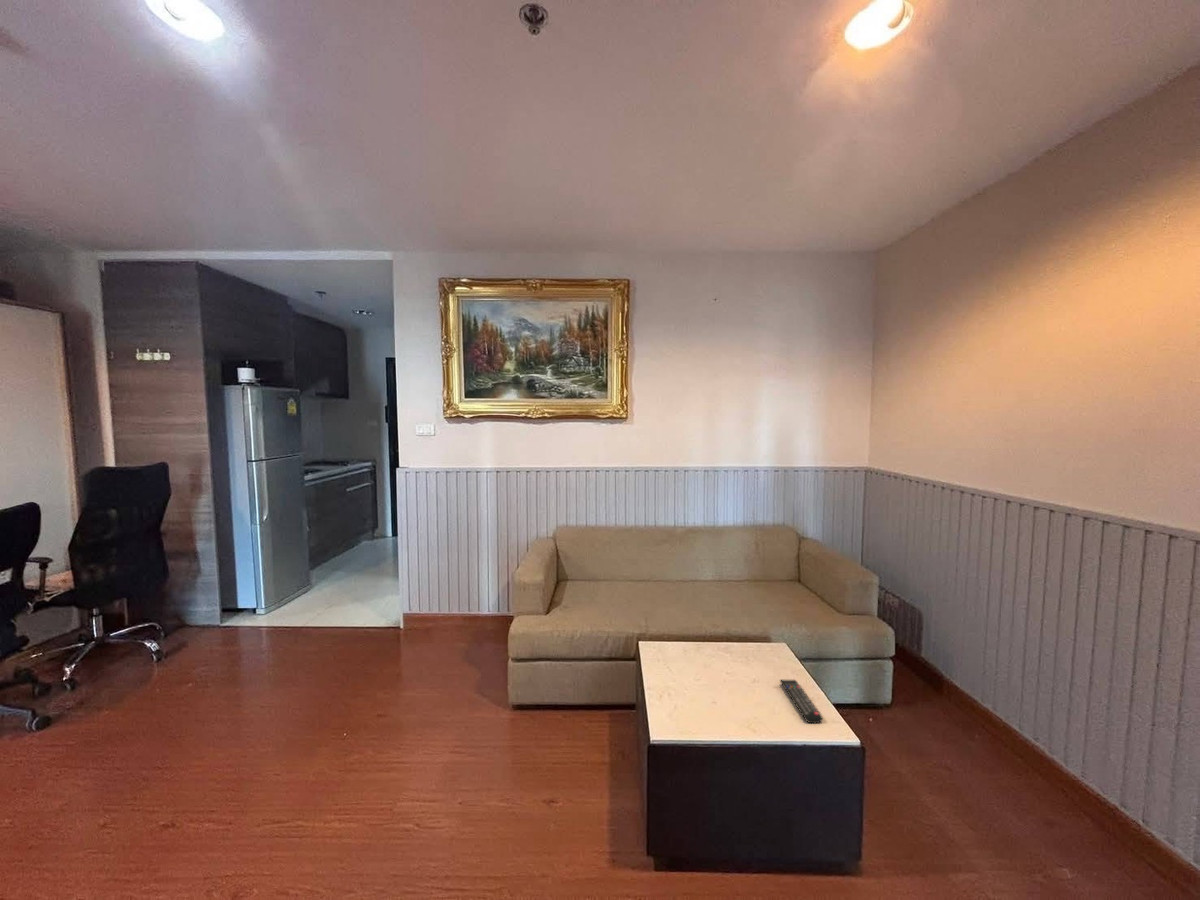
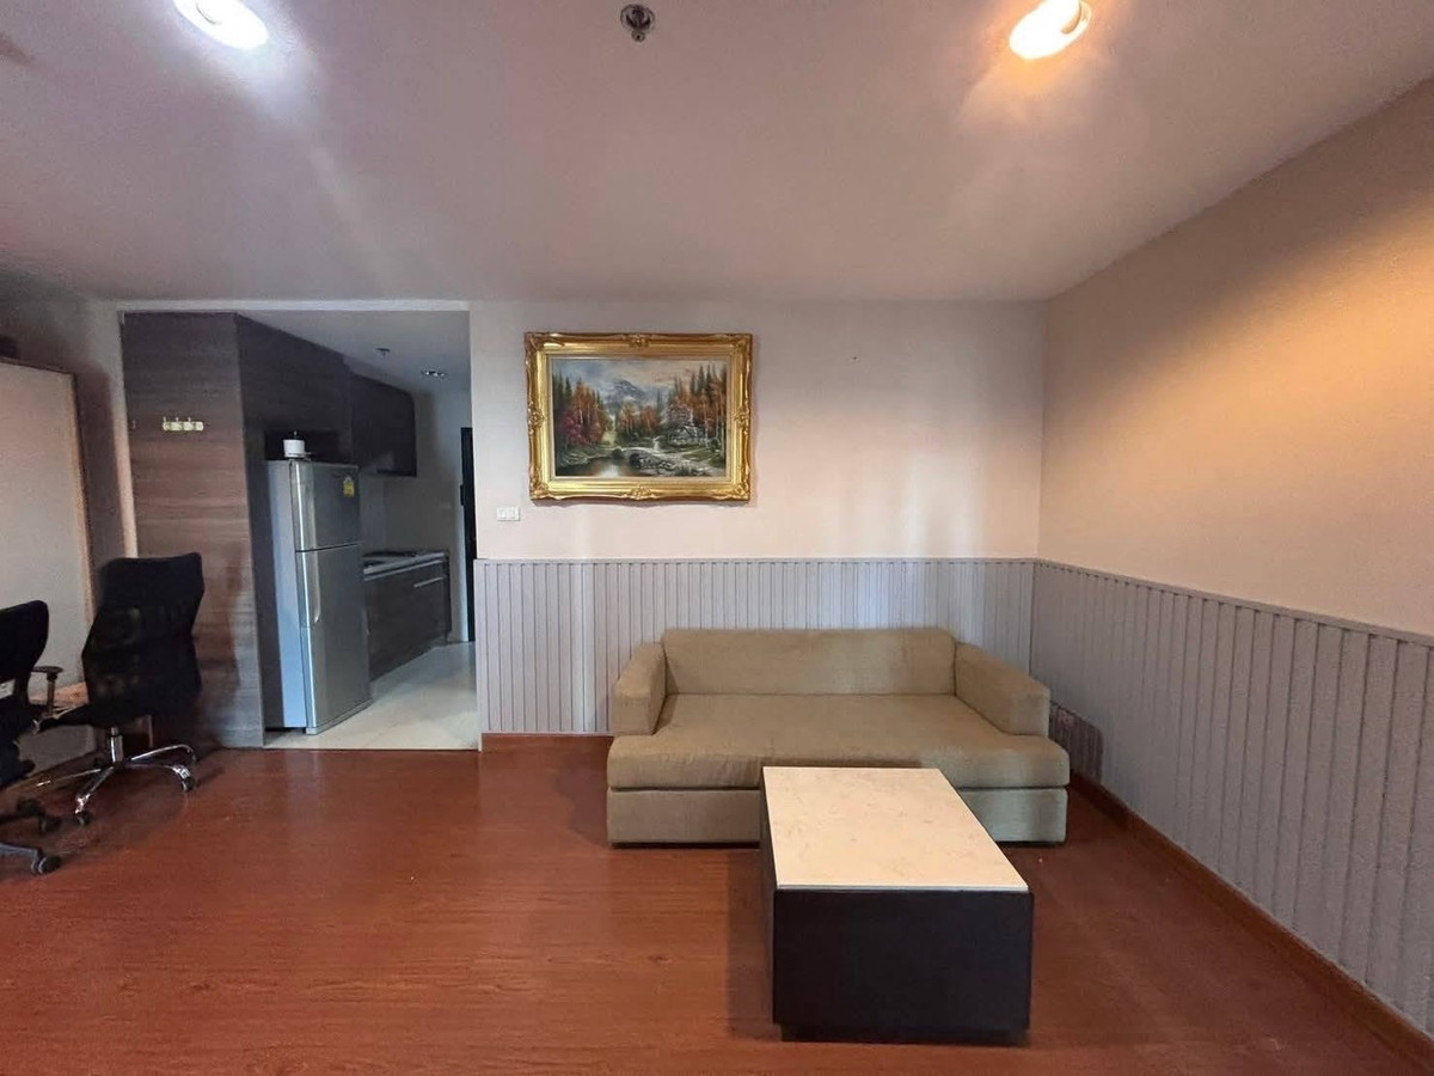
- remote control (799, 699)
